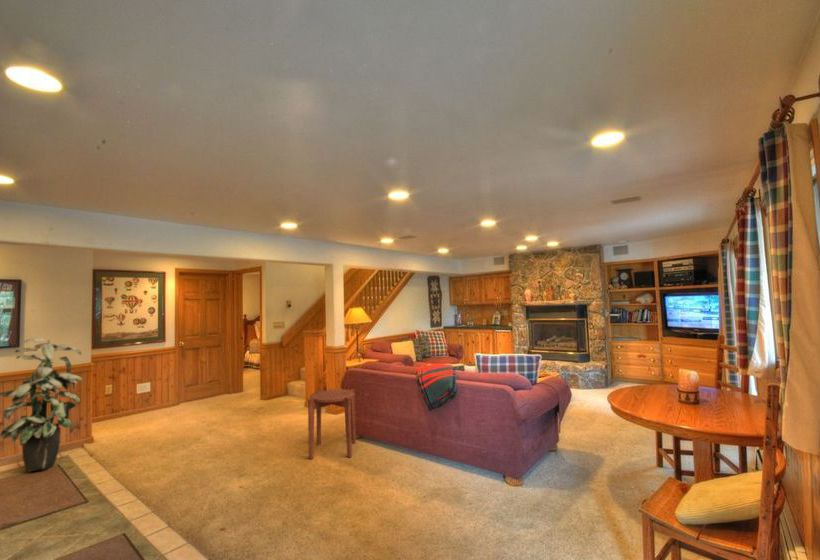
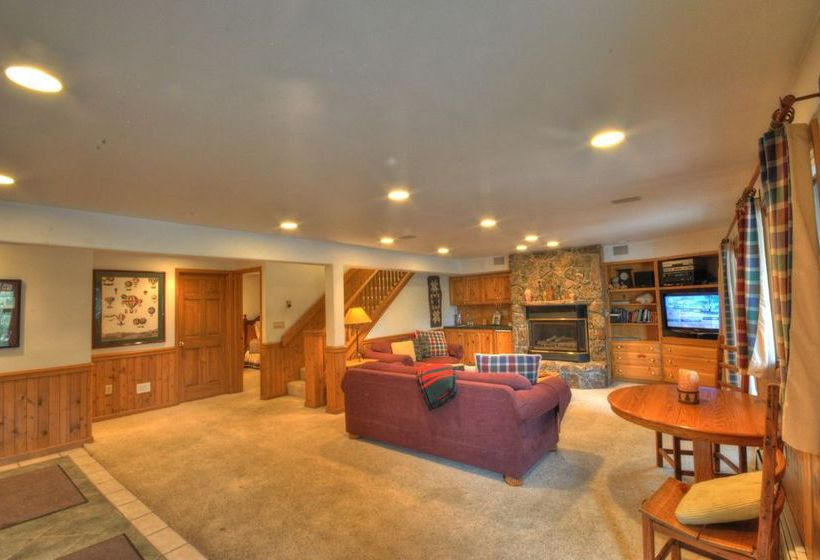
- indoor plant (40, 402)
- side table (320, 422)
